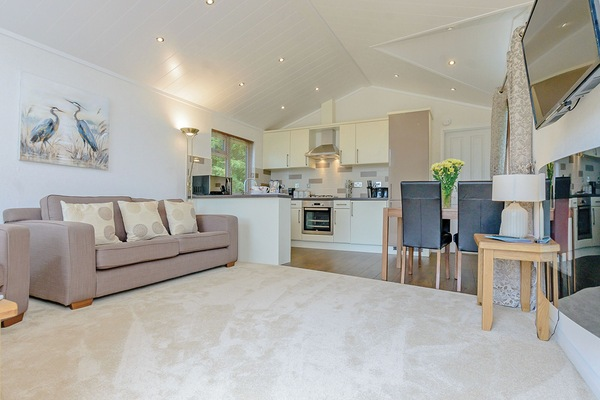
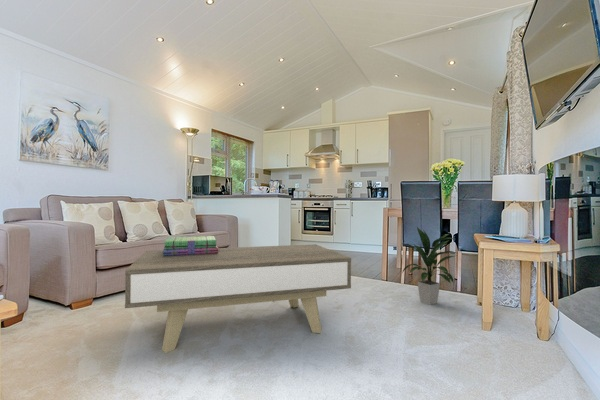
+ coffee table (242, 289)
+ indoor plant (431, 265)
+ stack of books (191, 244)
